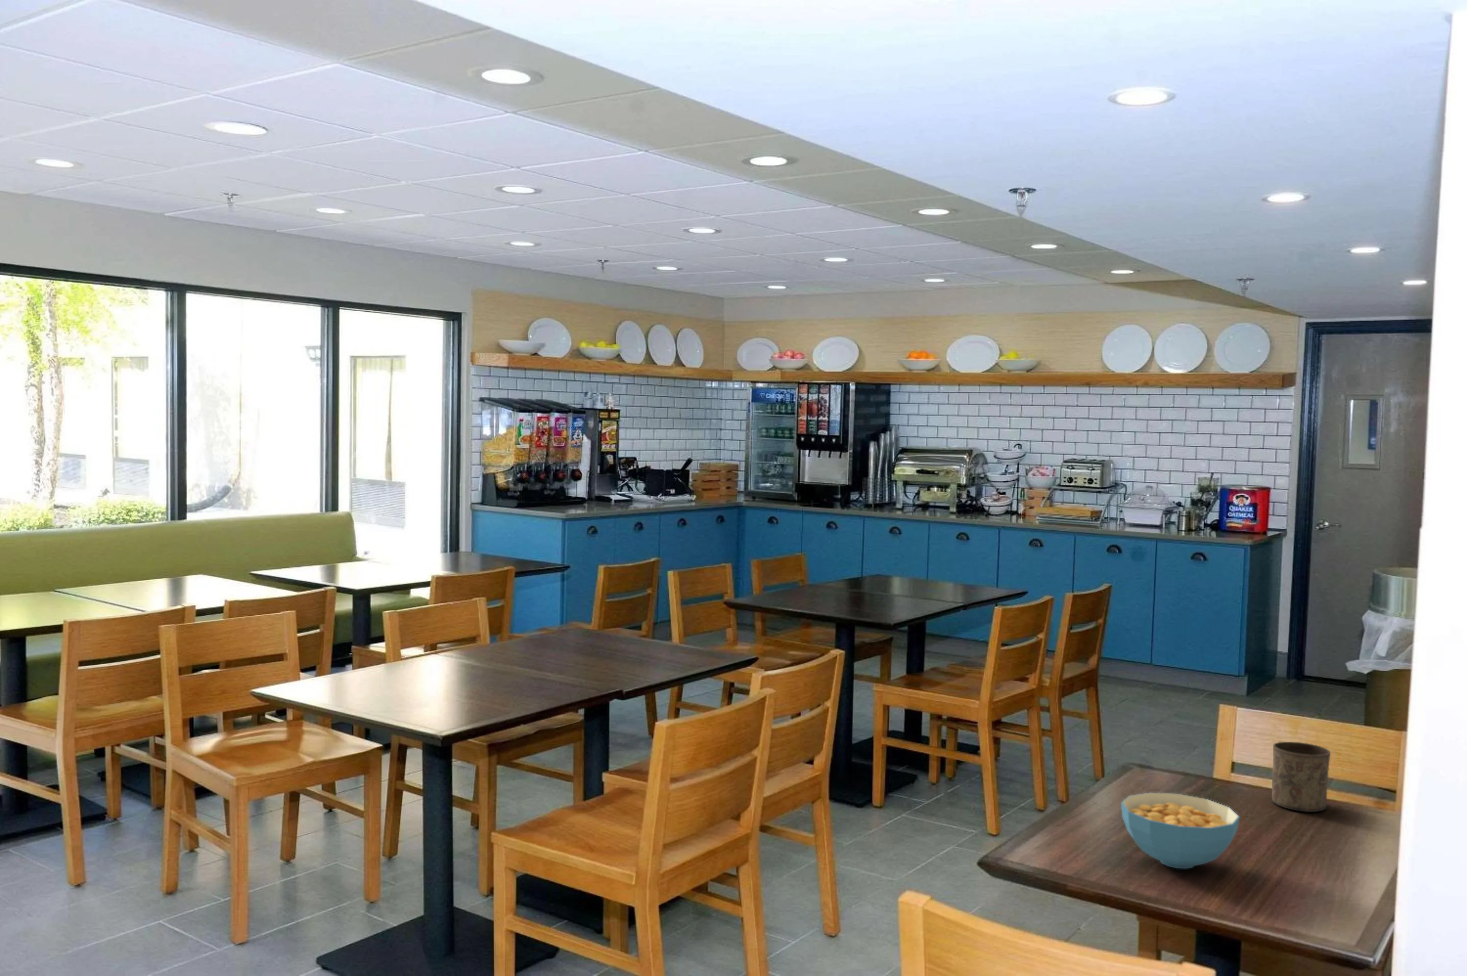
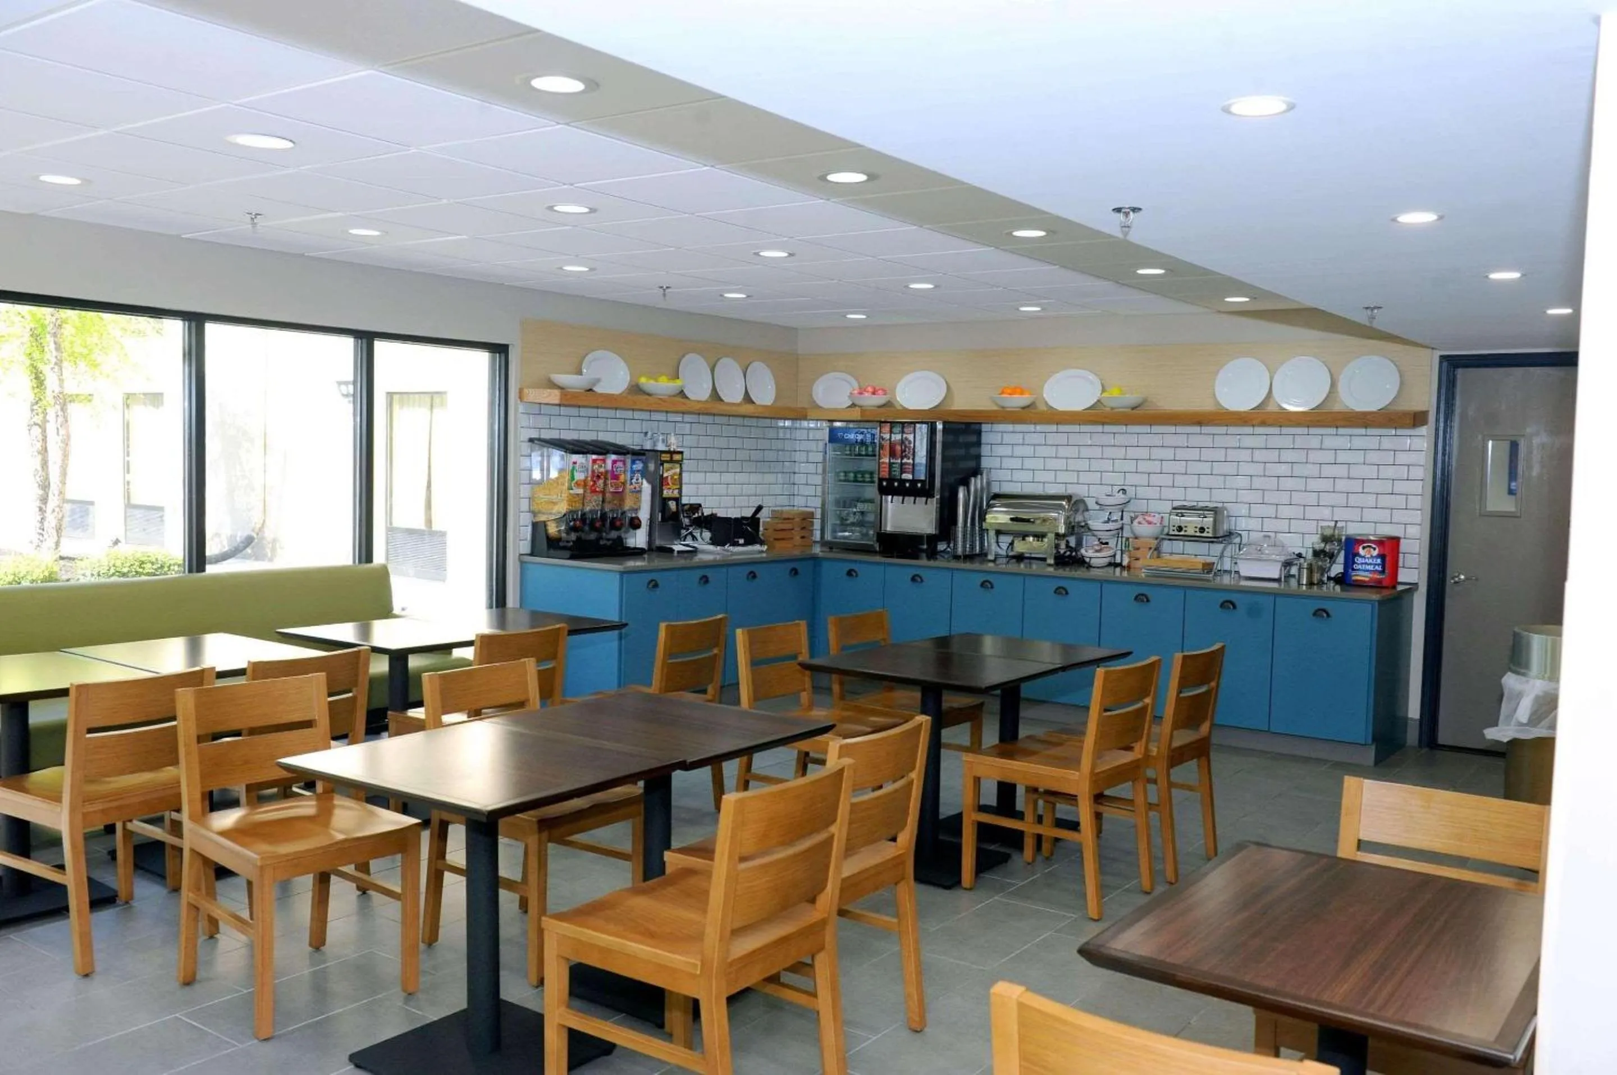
- cup (1300, 777)
- cereal bowl (1178, 835)
